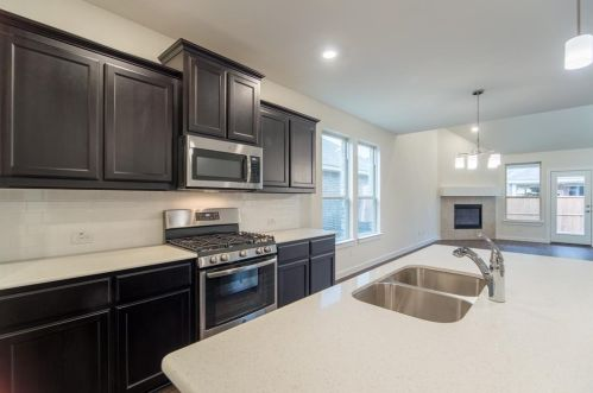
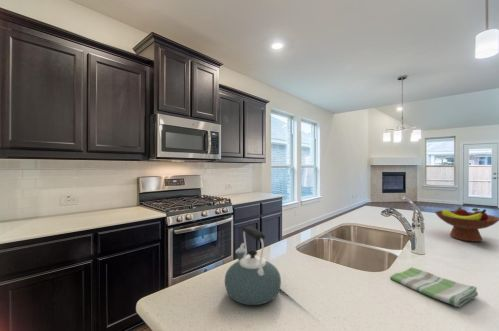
+ dish towel (431, 283)
+ kettle (250, 259)
+ fruit bowl (465, 222)
